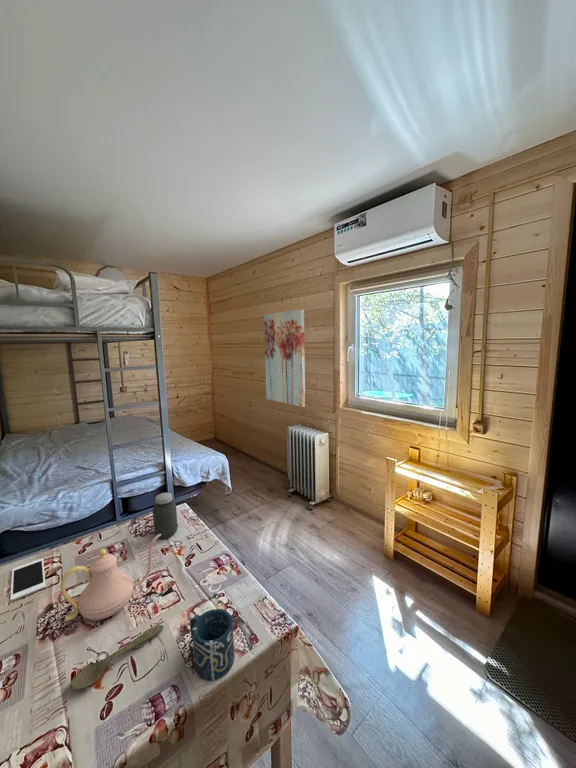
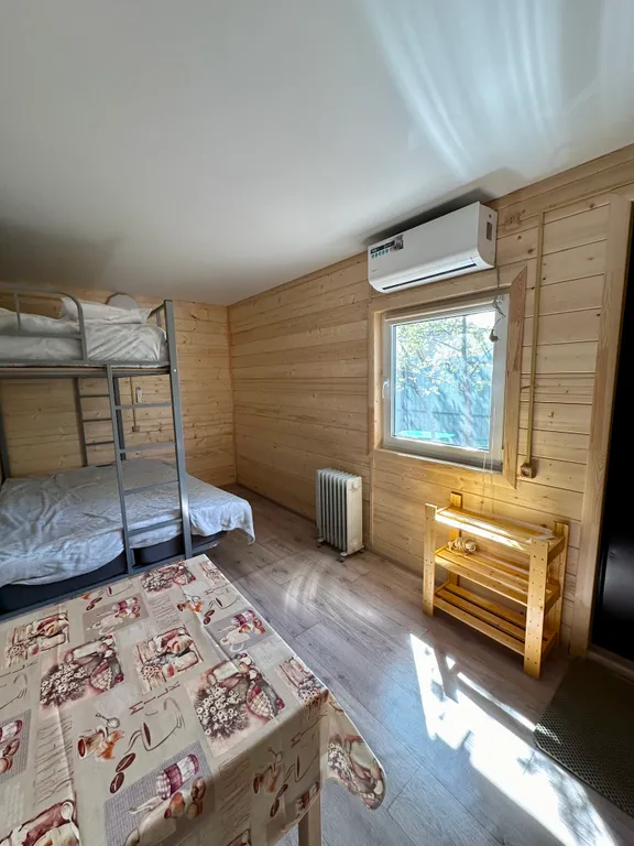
- cup (209, 639)
- teapot (116, 573)
- spoon (122, 652)
- cell phone (28, 577)
- wall art (283, 358)
- jar (165, 514)
